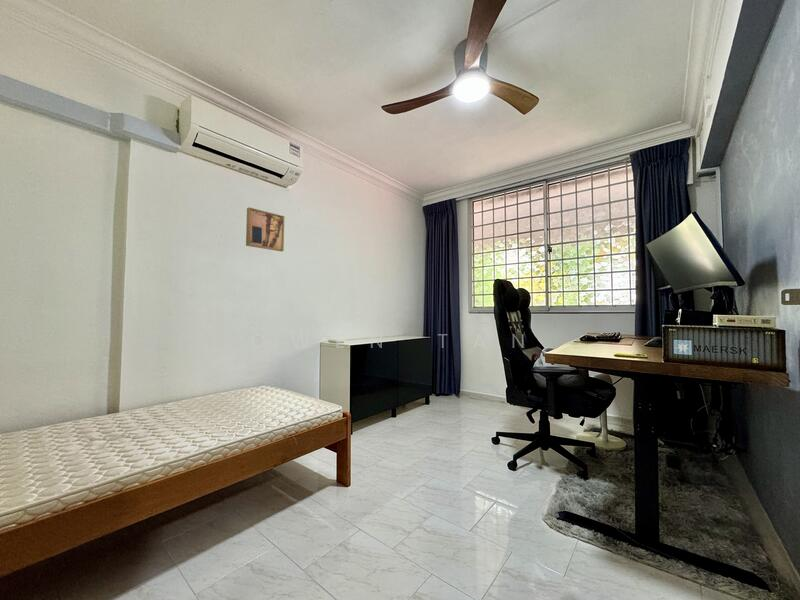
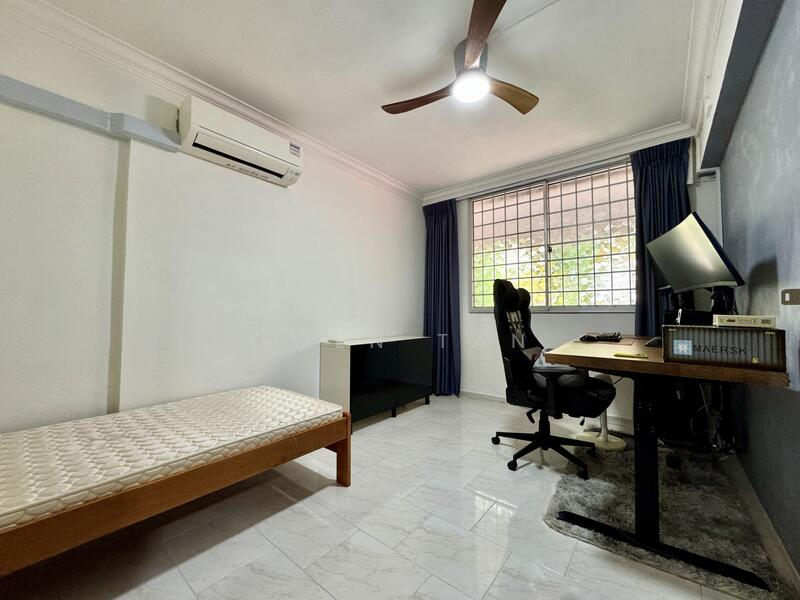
- wall art (265, 230)
